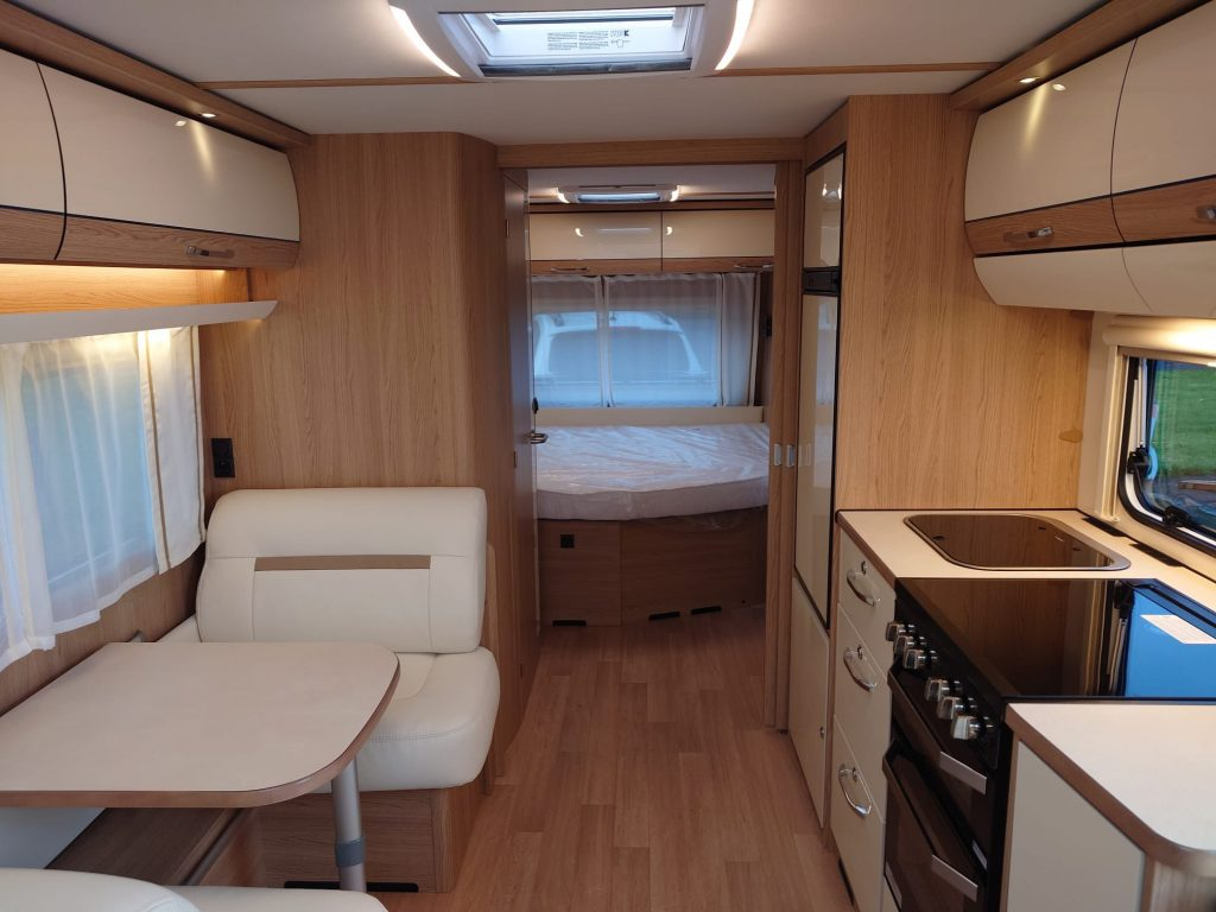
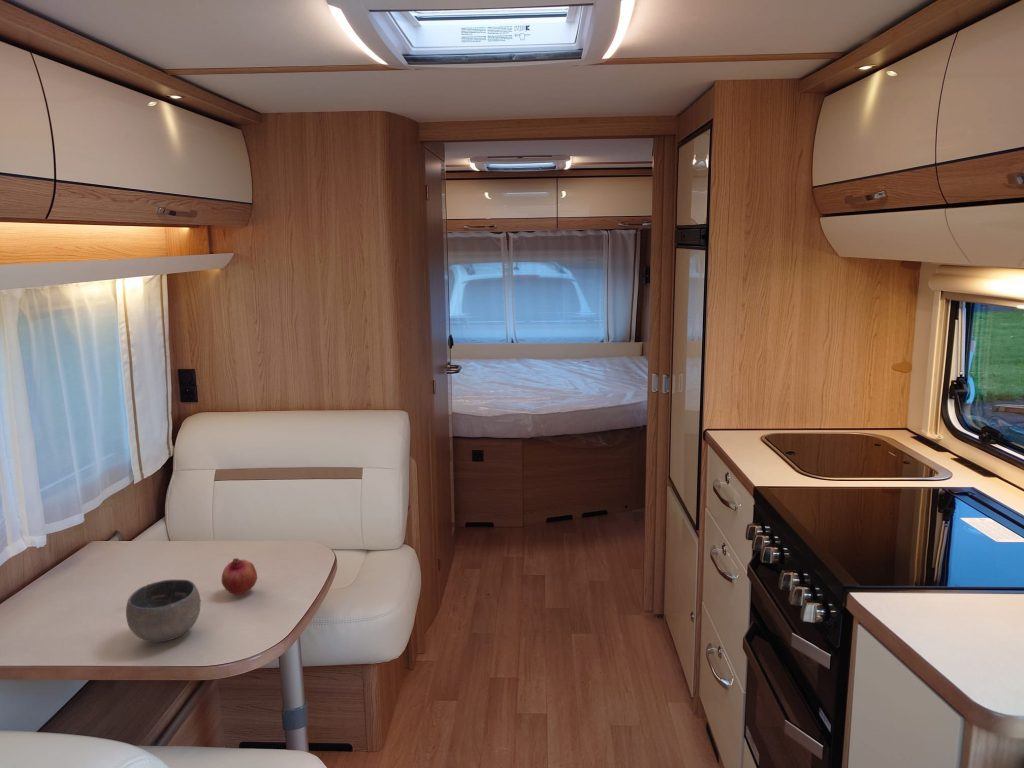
+ fruit (239, 574)
+ bowl (164, 613)
